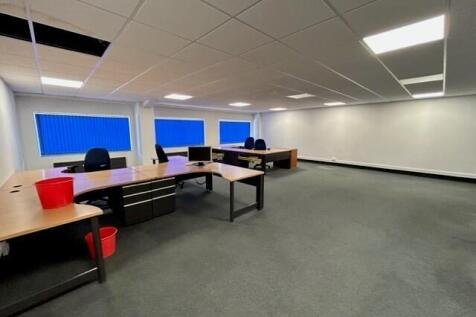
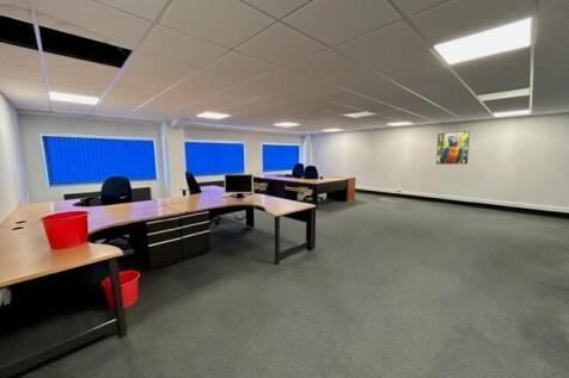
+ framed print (452, 148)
